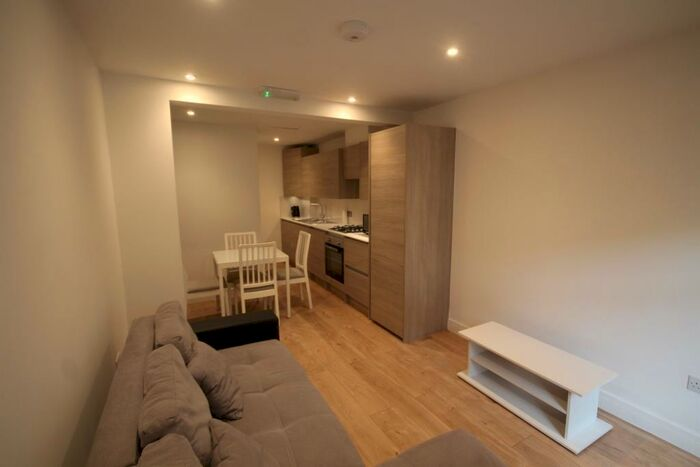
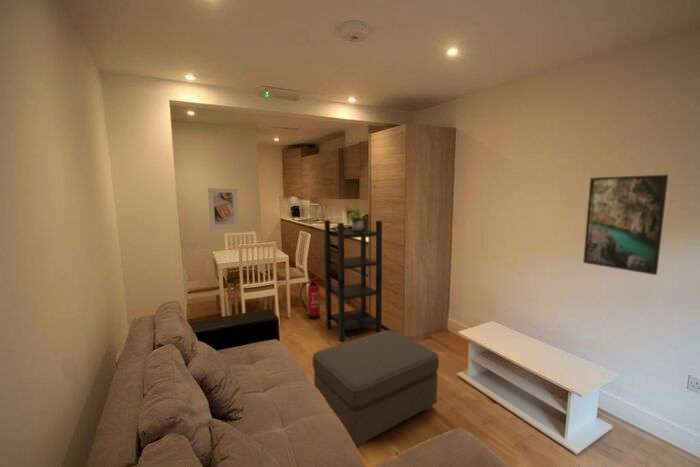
+ potted plant (356, 219)
+ fire extinguisher (311, 297)
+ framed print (621, 223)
+ ottoman (375, 379)
+ shelving unit (353, 284)
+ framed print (223, 208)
